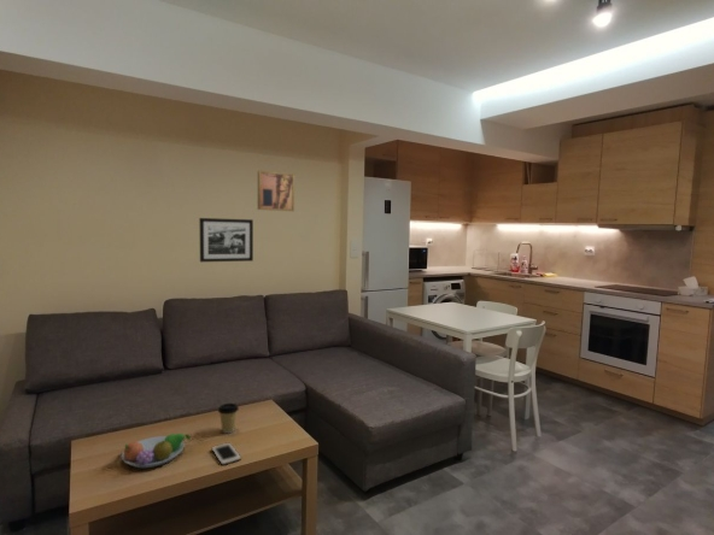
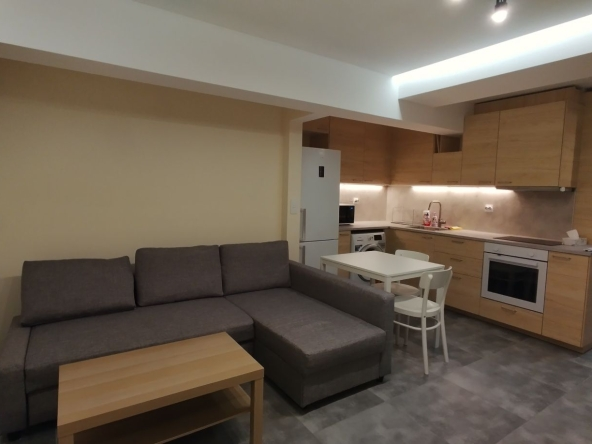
- wall art (276, 192)
- cell phone (226, 453)
- picture frame (227, 240)
- coffee cup (228, 417)
- fruit bowl (156, 445)
